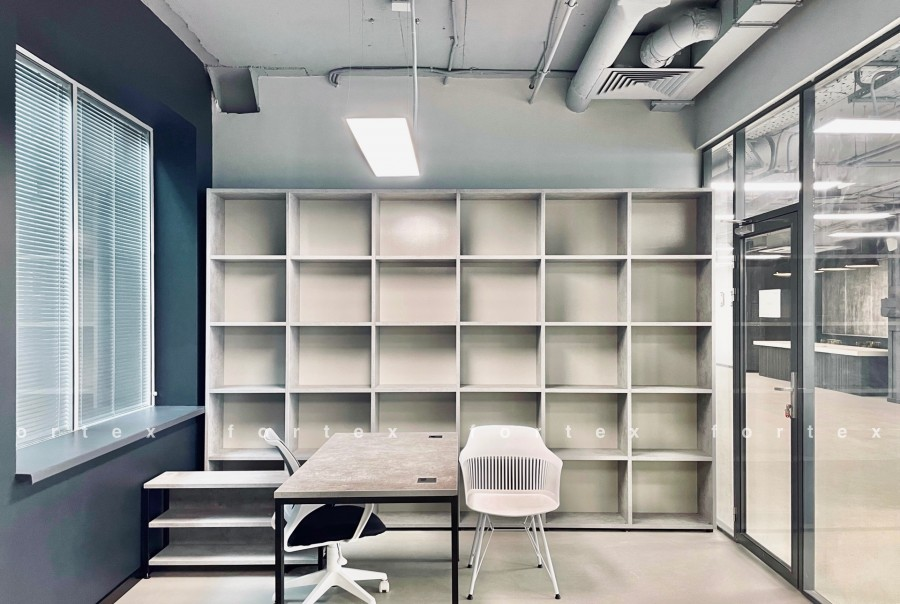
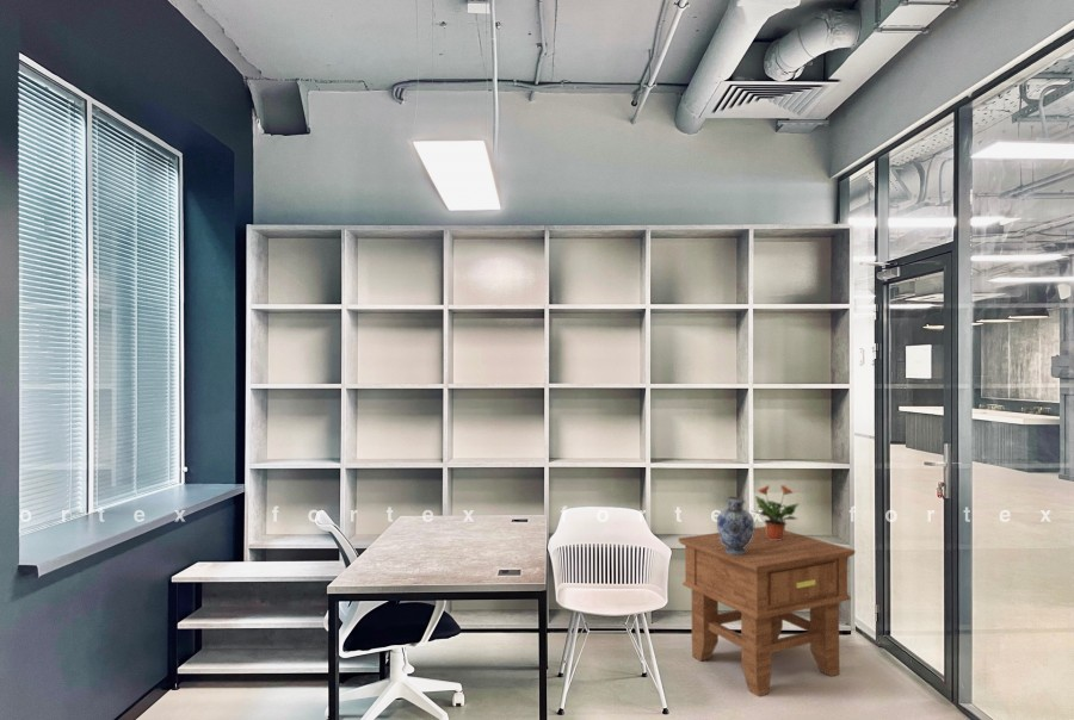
+ side table (764, 604)
+ potted plant (774, 510)
+ decorative vase (735, 525)
